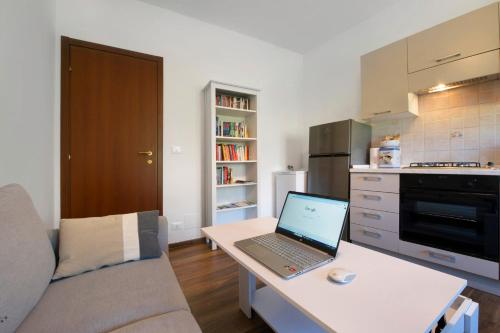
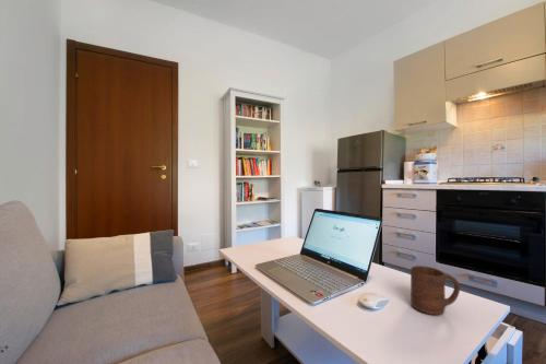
+ cup (431, 289)
